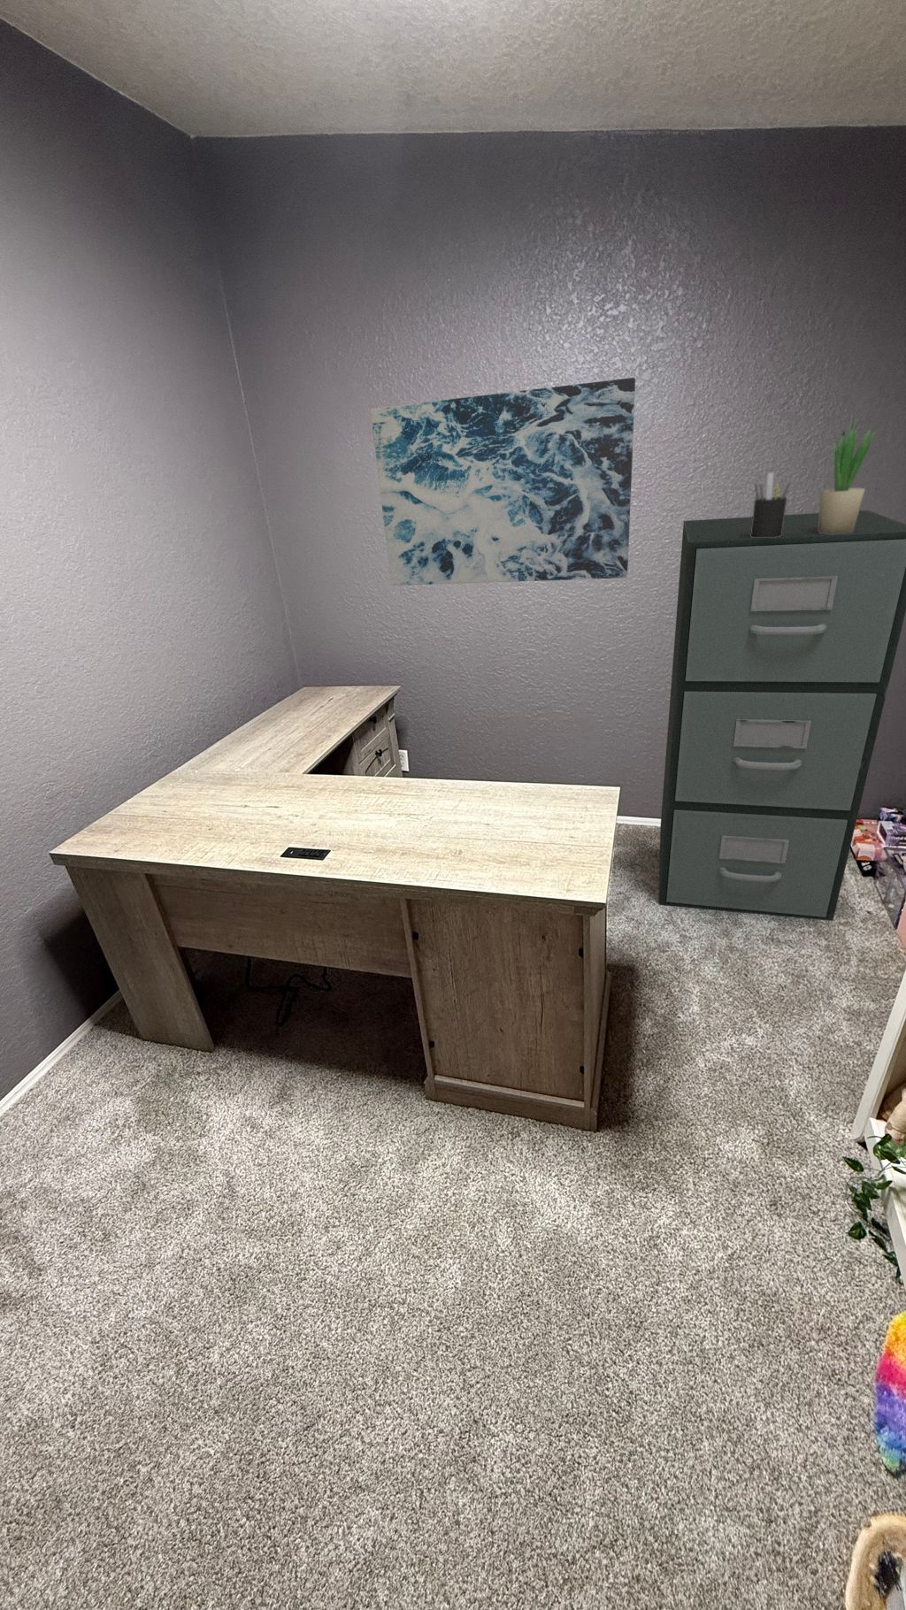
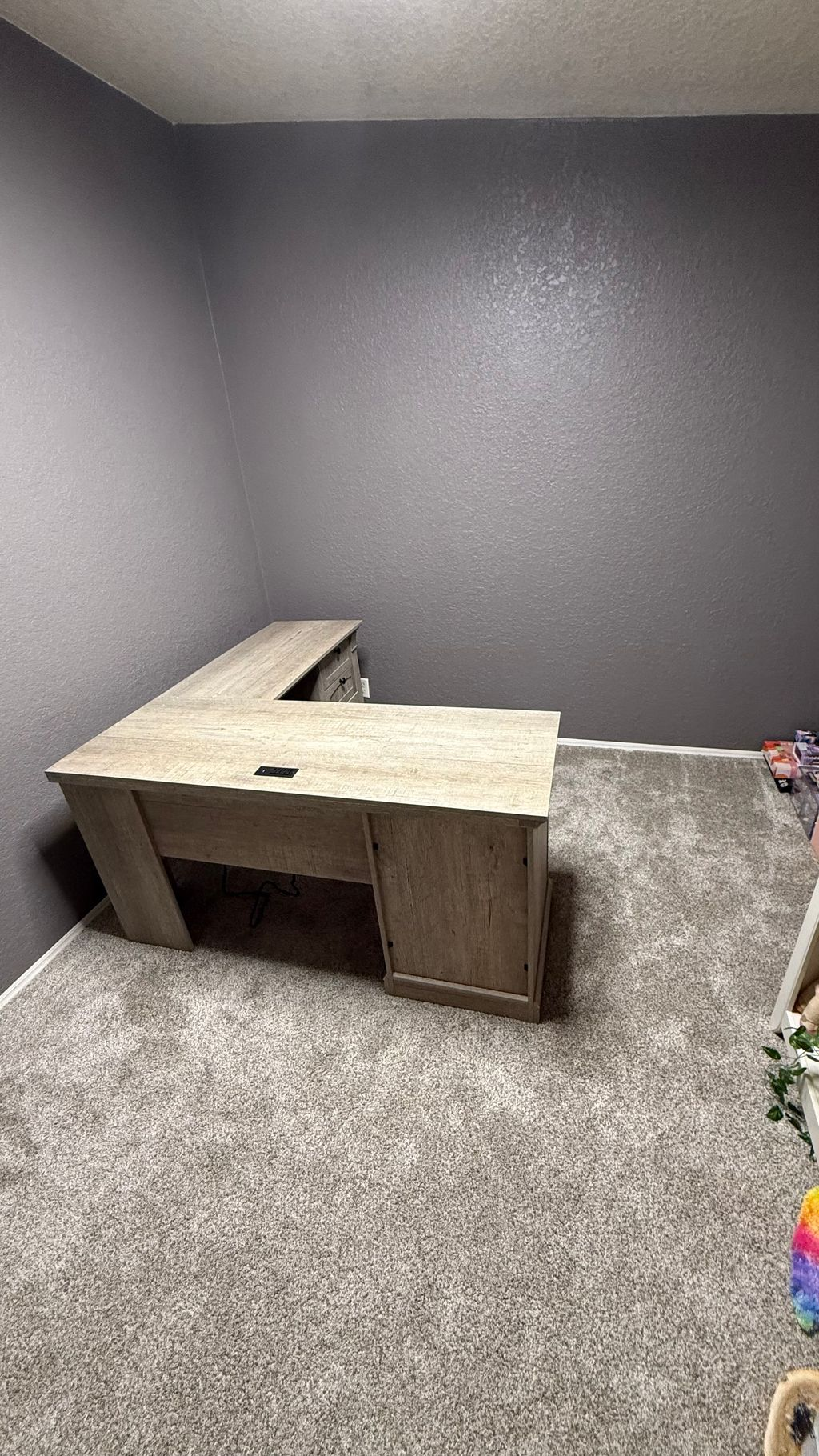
- filing cabinet (758, 721)
- pen holder (769, 504)
- potted plant (847, 471)
- wall art (500, 493)
